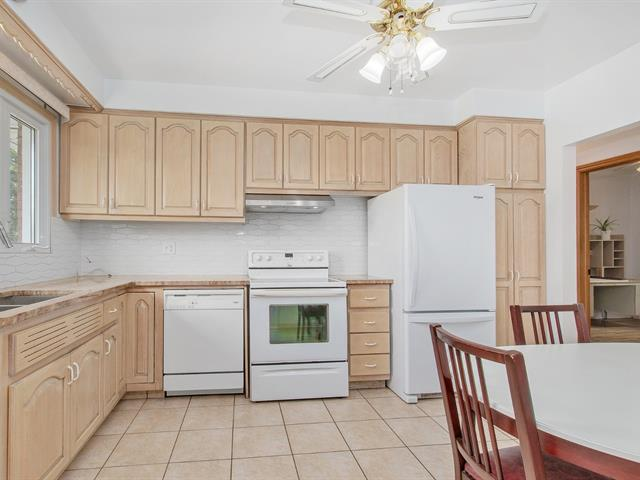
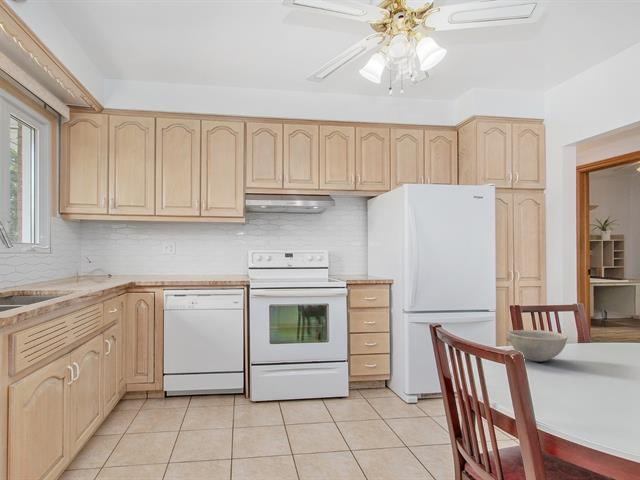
+ bowl (536, 346)
